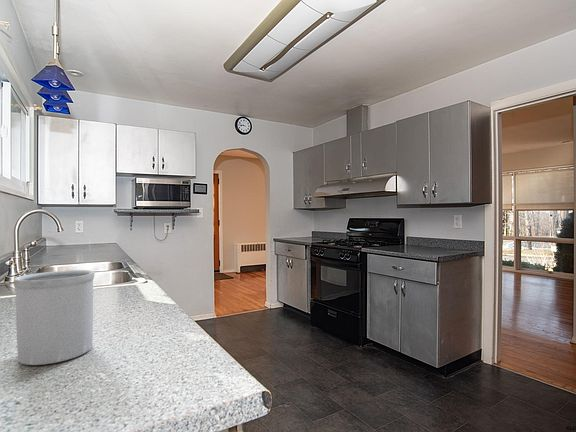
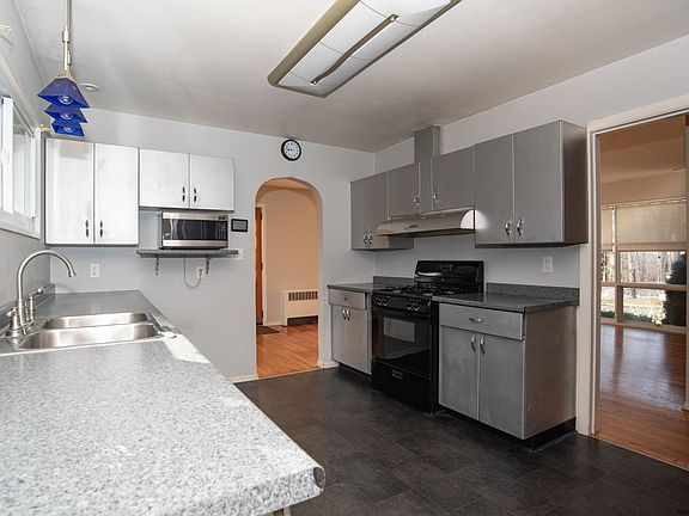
- utensil holder (56, 313)
